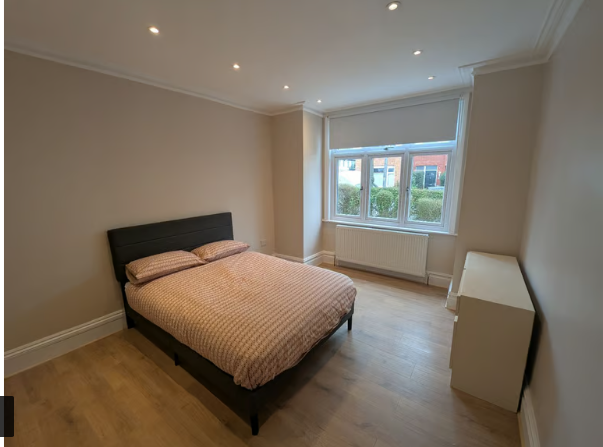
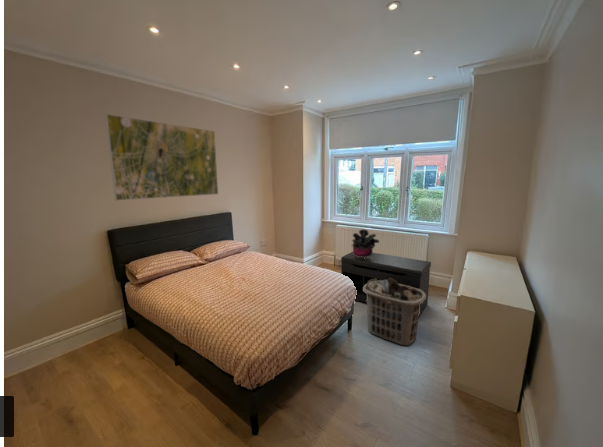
+ bench (383, 280)
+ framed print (171, 161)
+ clothes hamper (392, 307)
+ potted plant (363, 243)
